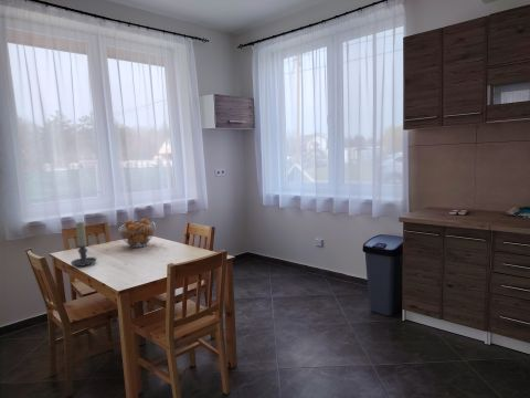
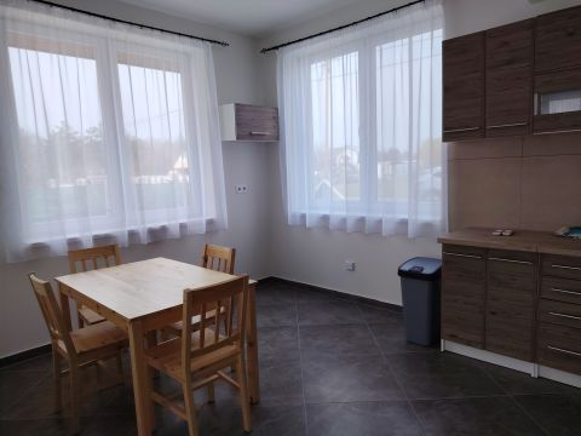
- candle holder (82, 242)
- fruit basket (137, 232)
